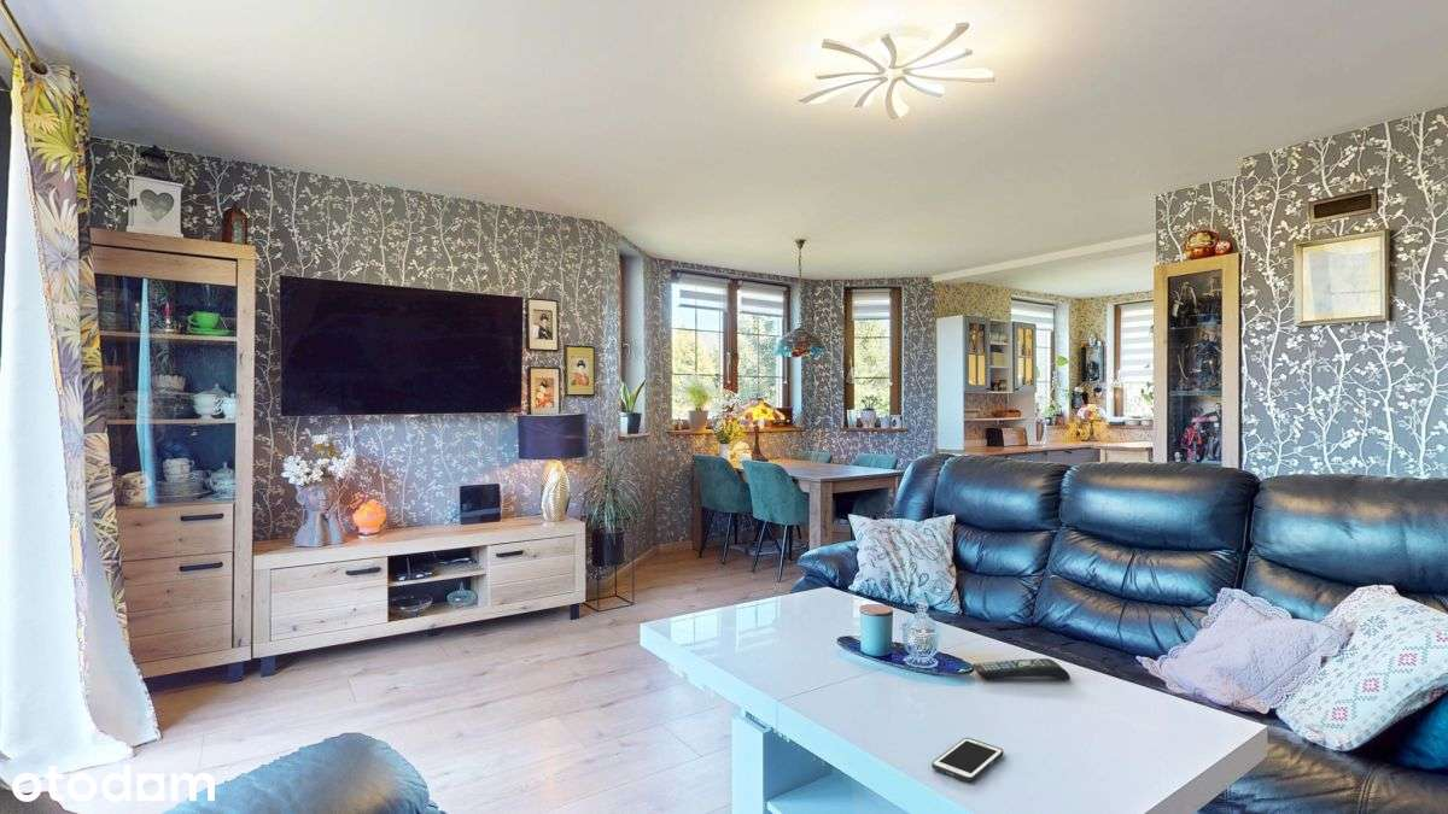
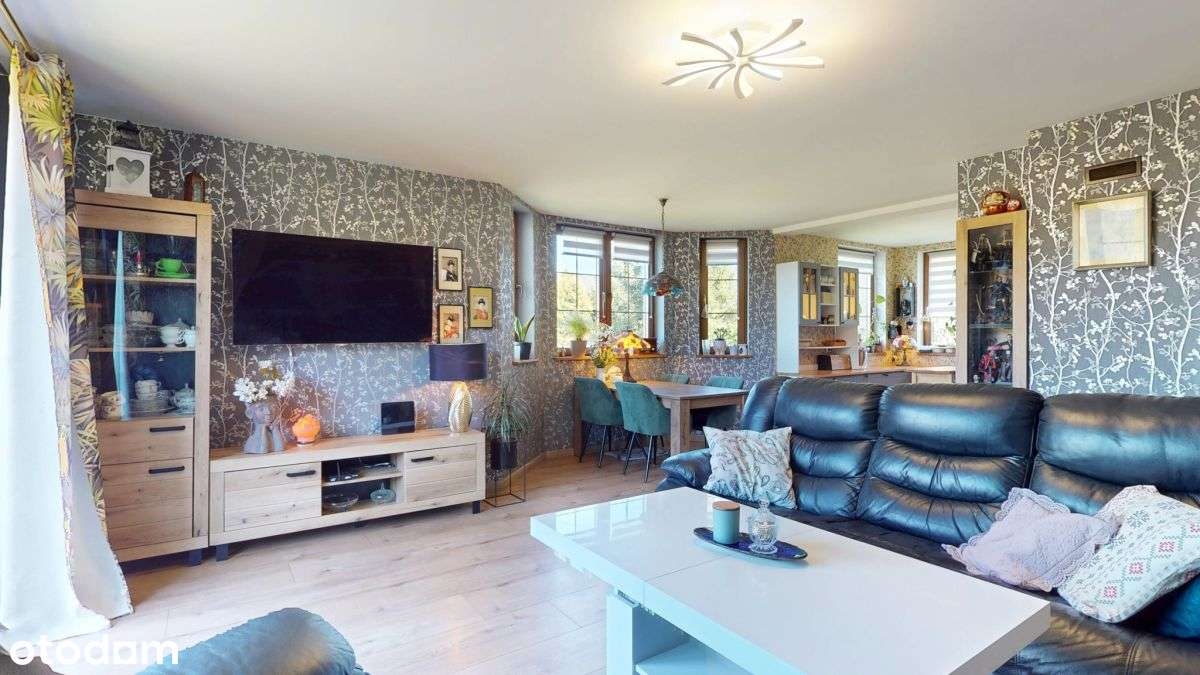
- cell phone (968, 759)
- remote control (1020, 669)
